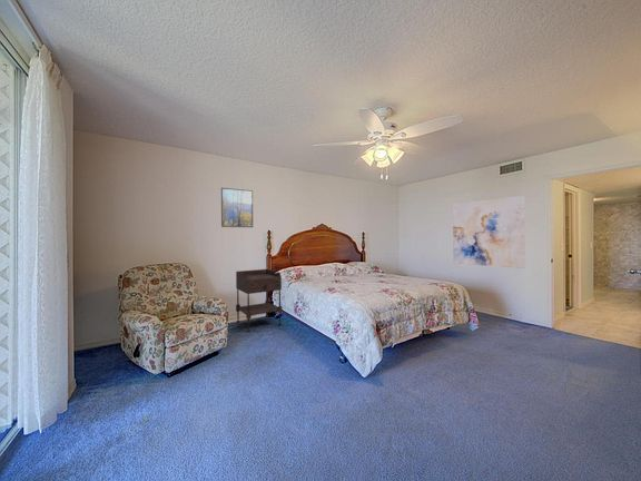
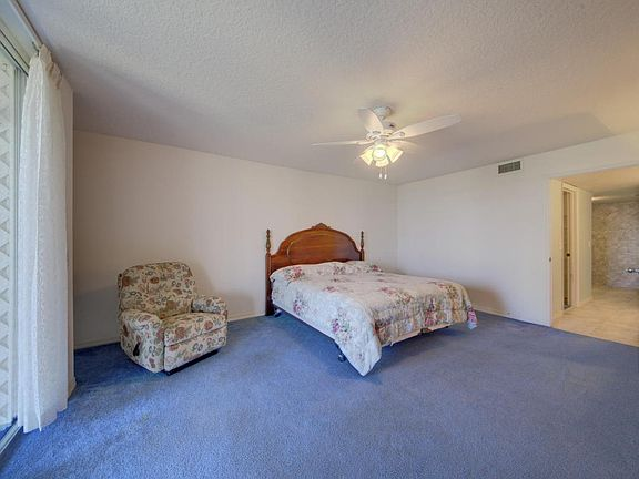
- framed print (237, 208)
- wall art (485, 233)
- side table (258, 292)
